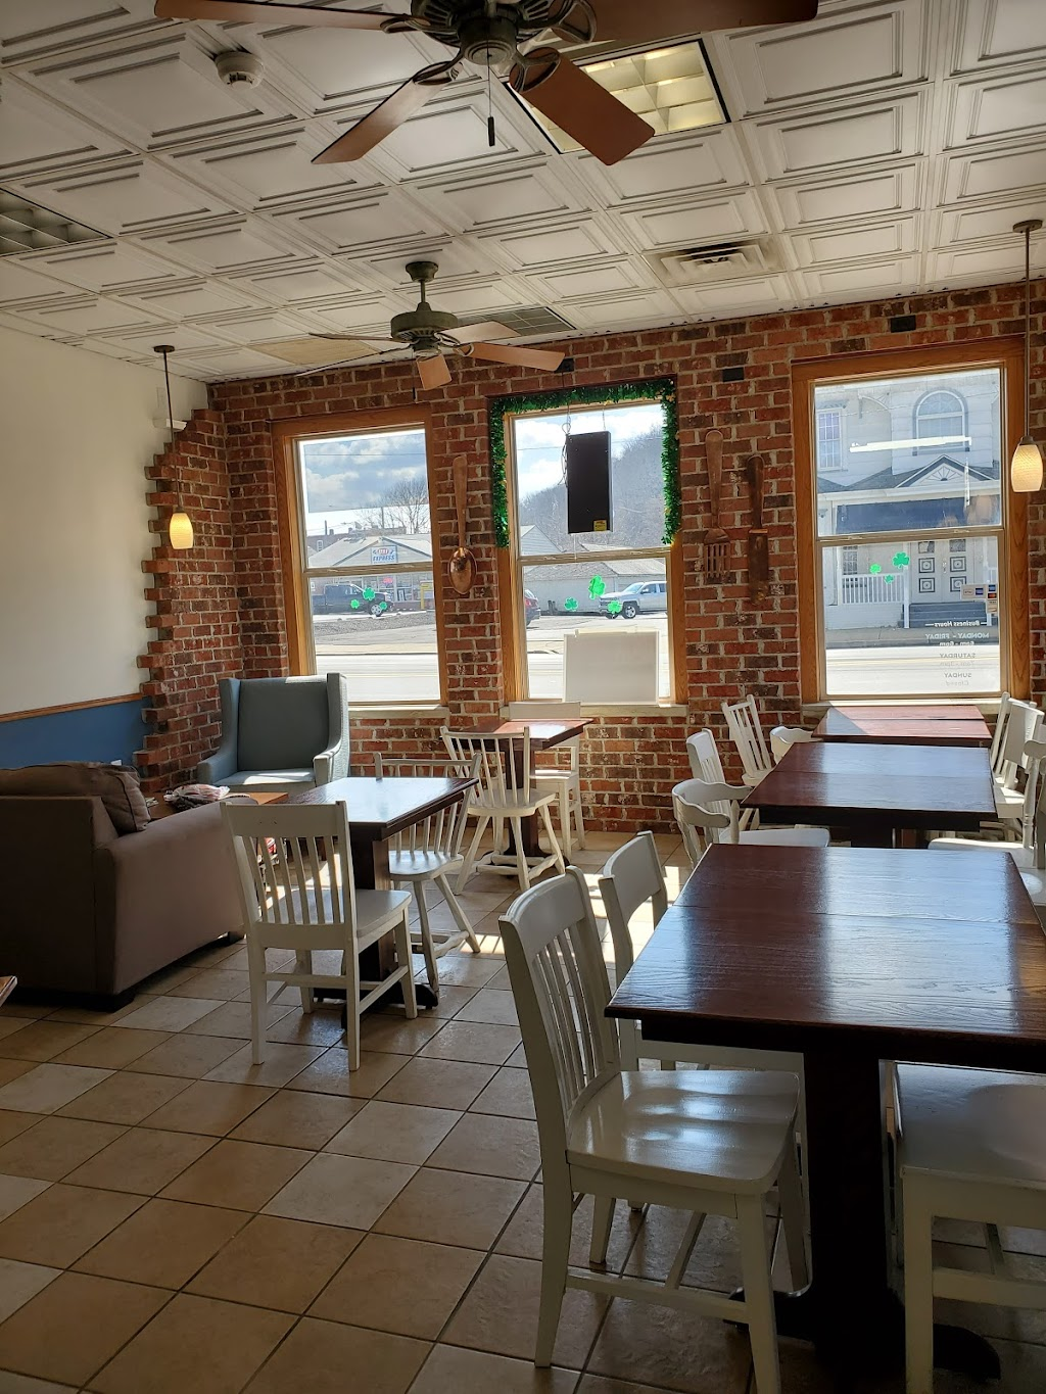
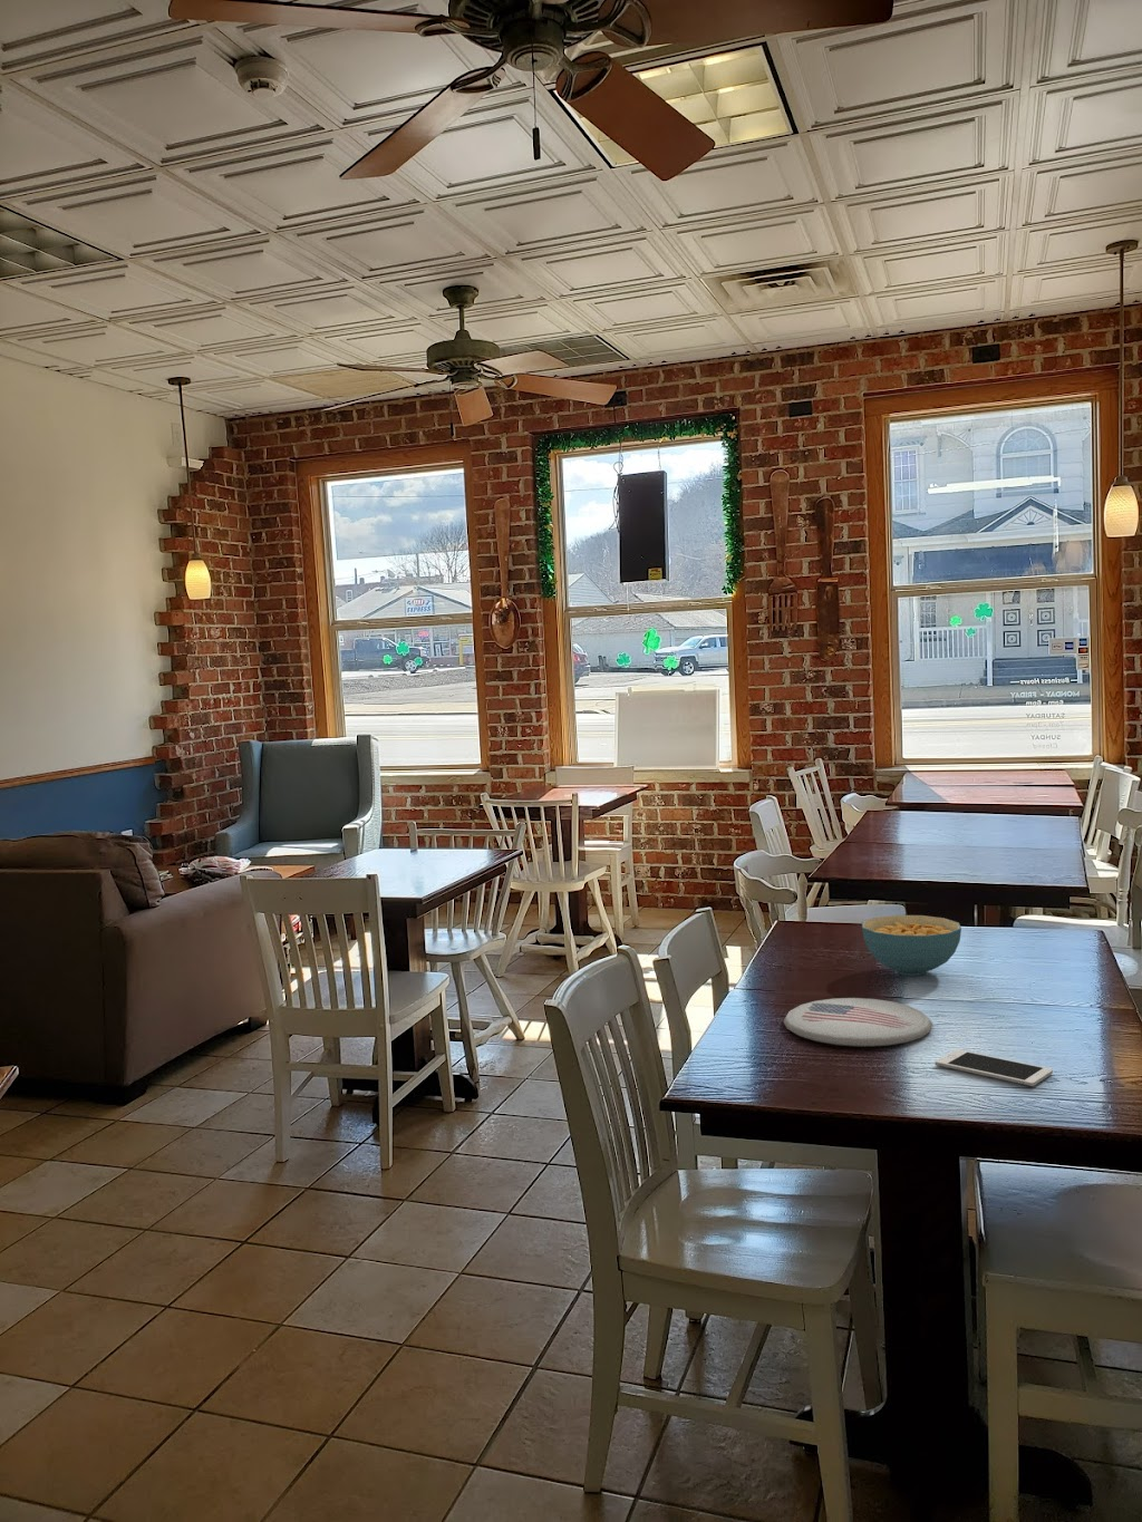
+ plate (856, 1019)
+ cell phone (992, 1067)
+ cereal bowl (912, 948)
